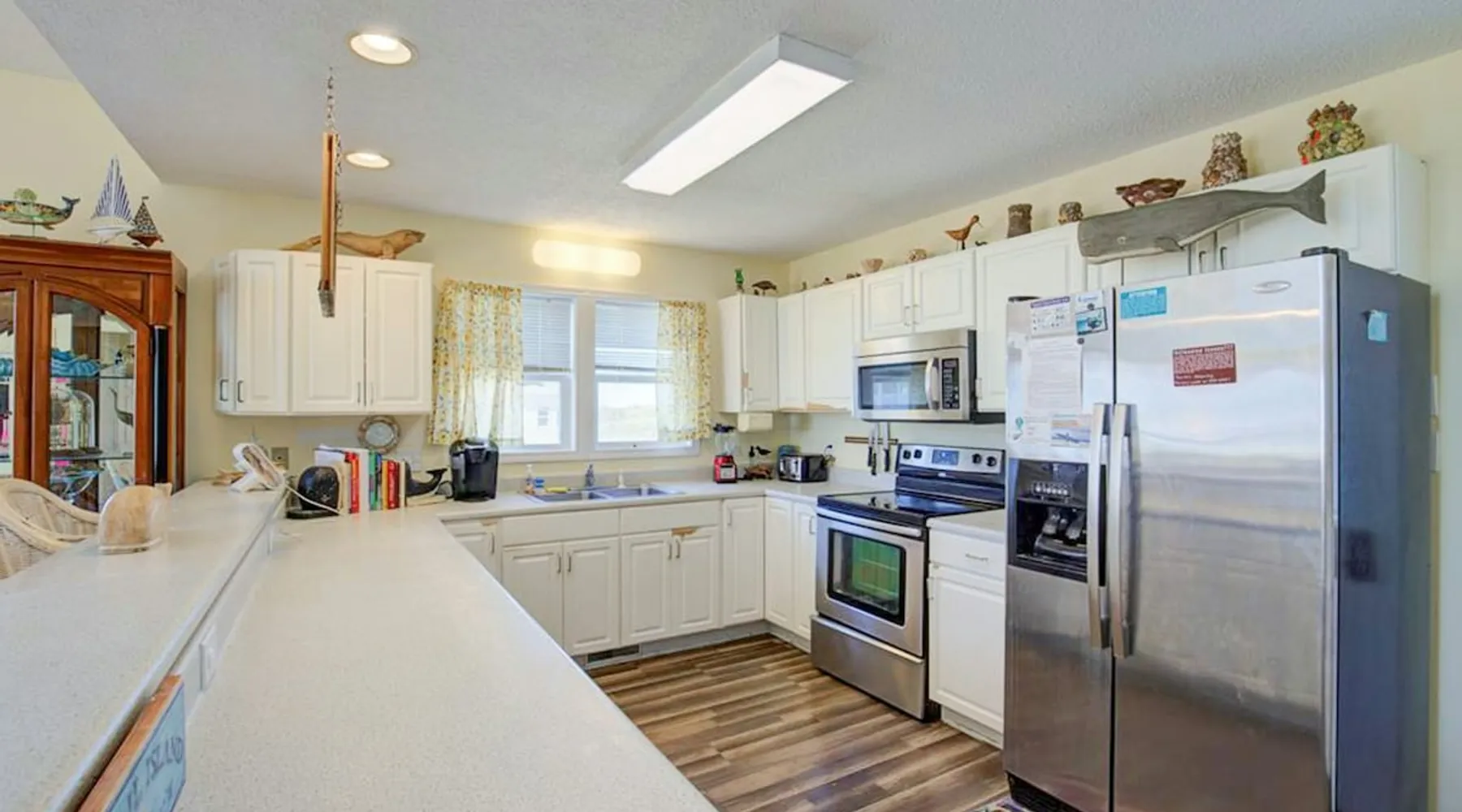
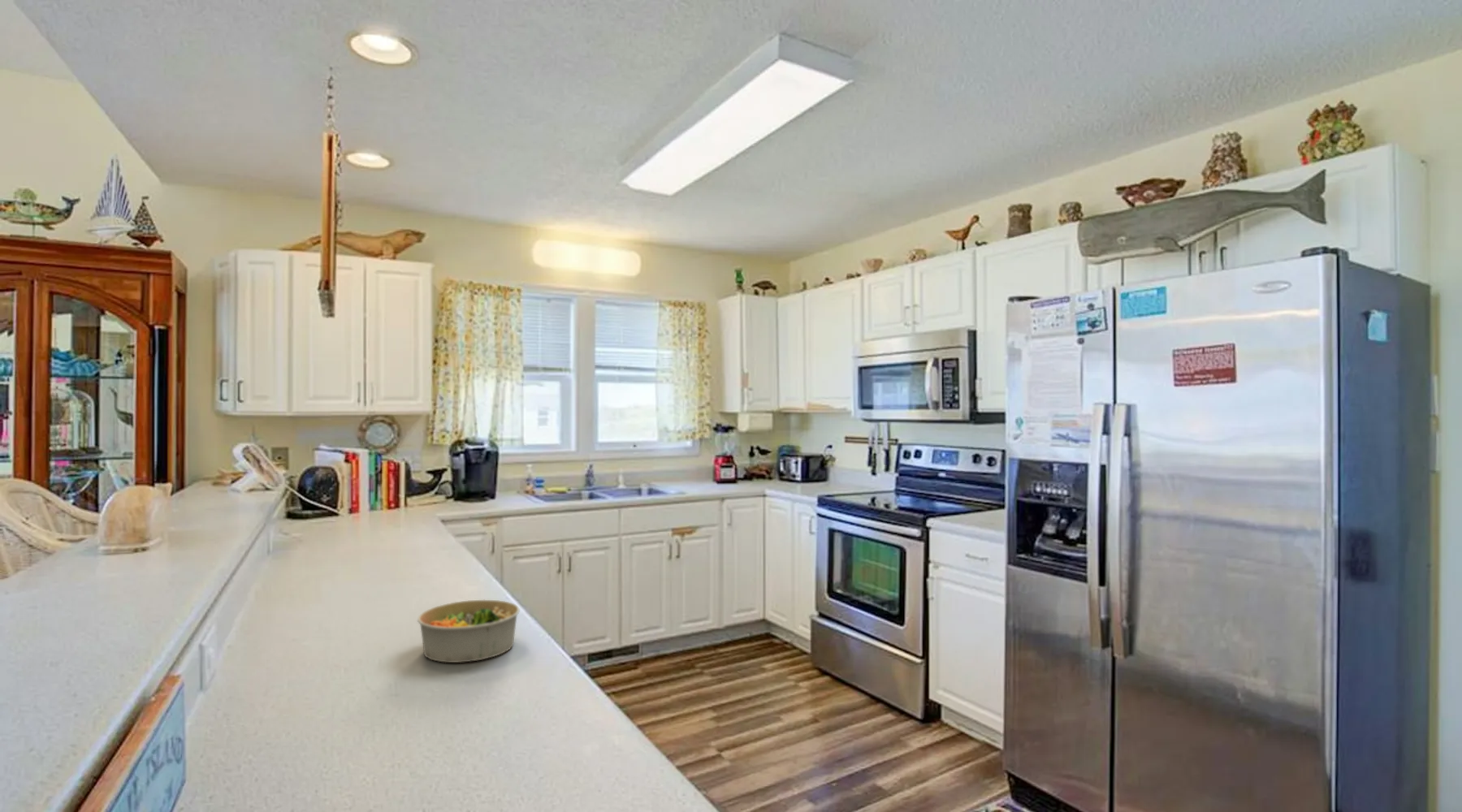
+ bowl (469, 628)
